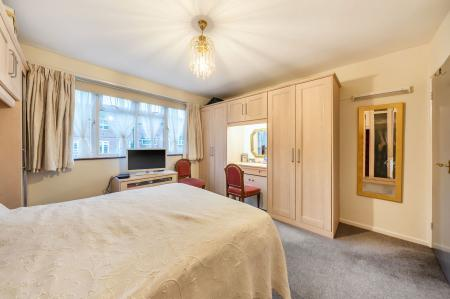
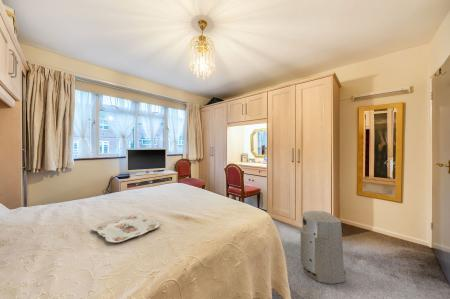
+ air purifier (320, 243)
+ serving tray (126, 226)
